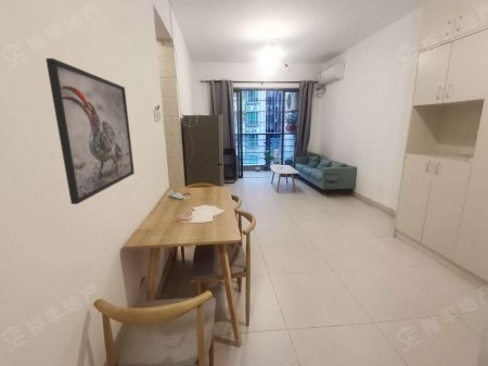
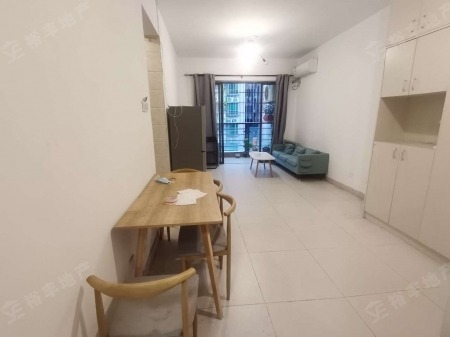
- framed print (103, 132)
